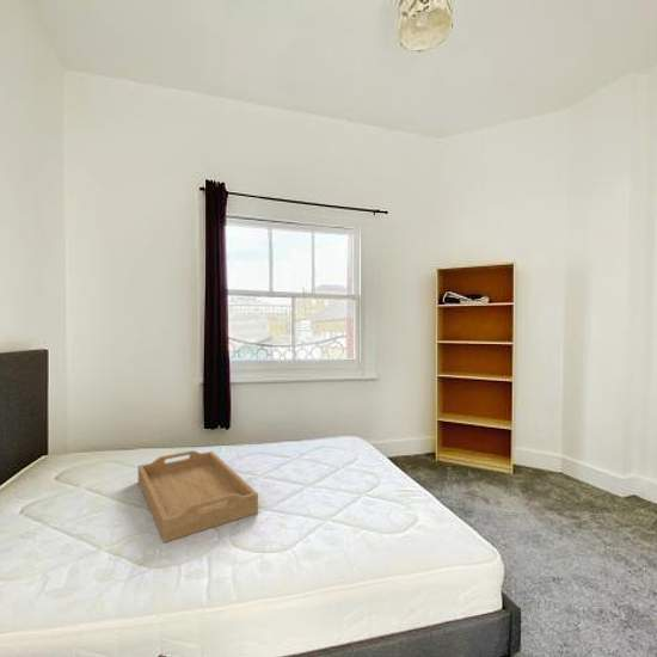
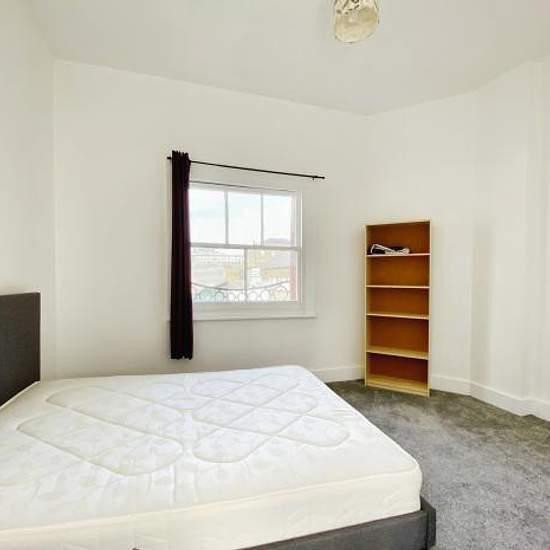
- serving tray (192, 484)
